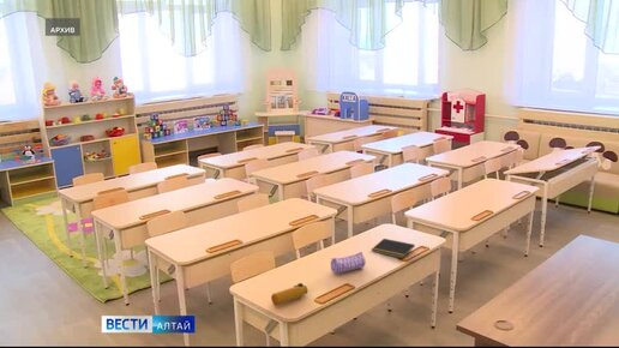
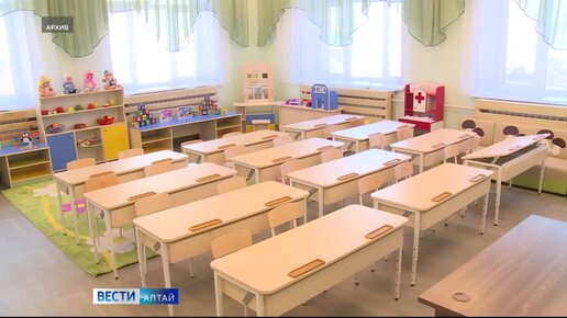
- water bottle (290, 292)
- notepad (392, 247)
- pencil case (348, 262)
